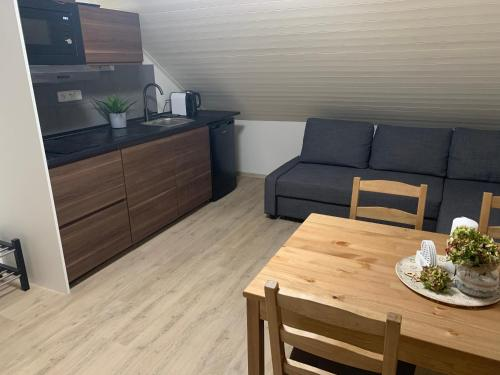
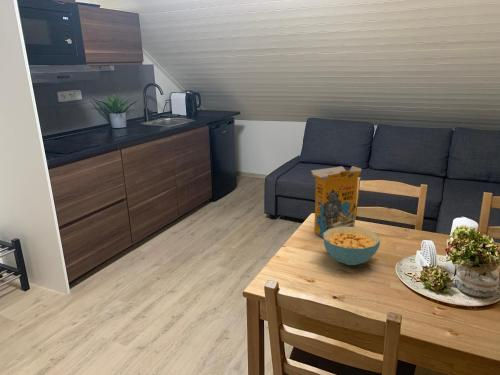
+ cereal bowl (350, 249)
+ cereal box (333, 200)
